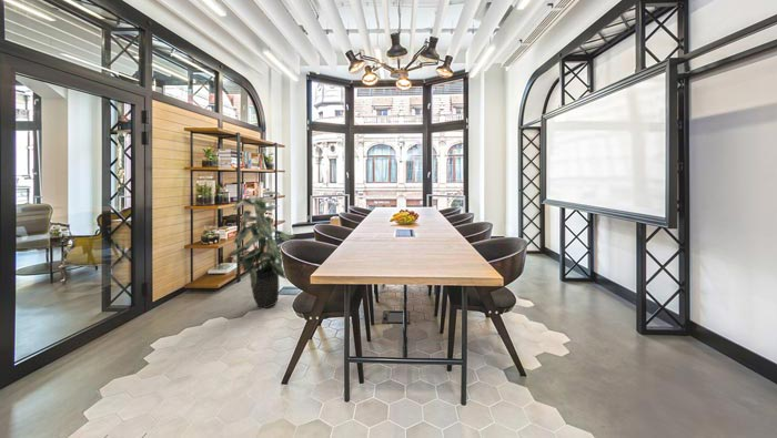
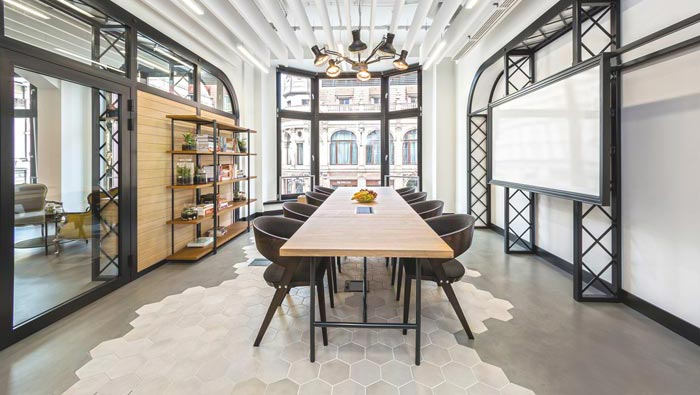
- indoor plant (263, 249)
